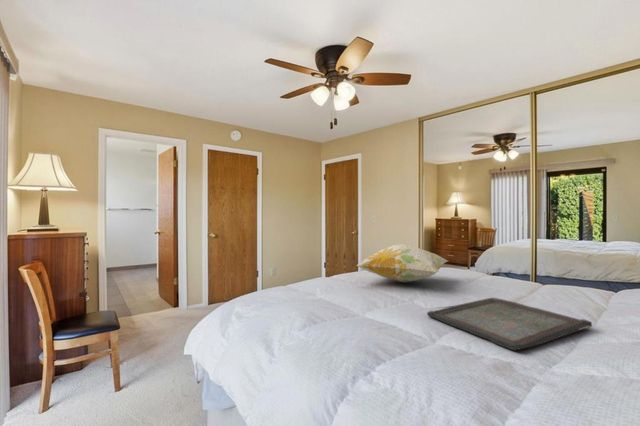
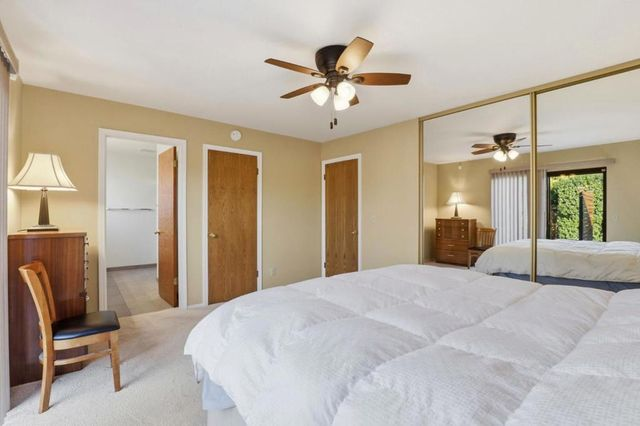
- decorative pillow (404, 263)
- serving tray (502, 317)
